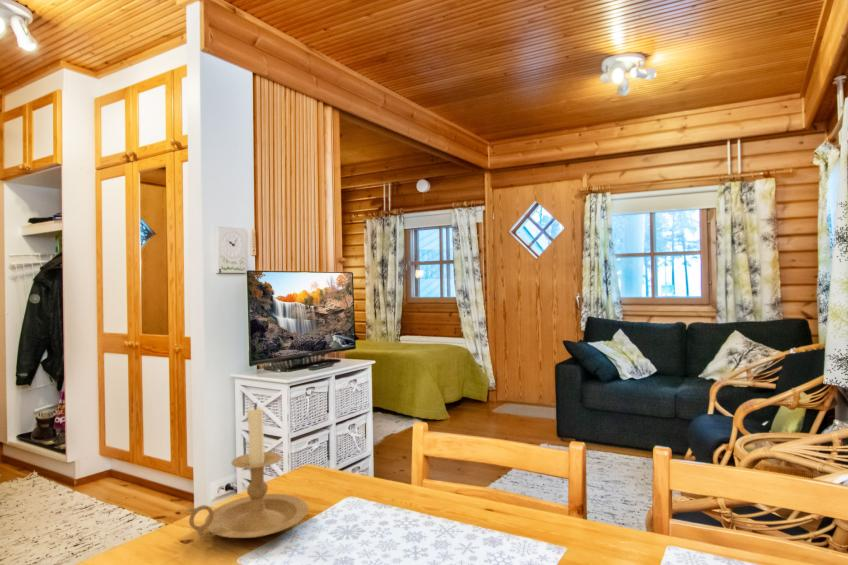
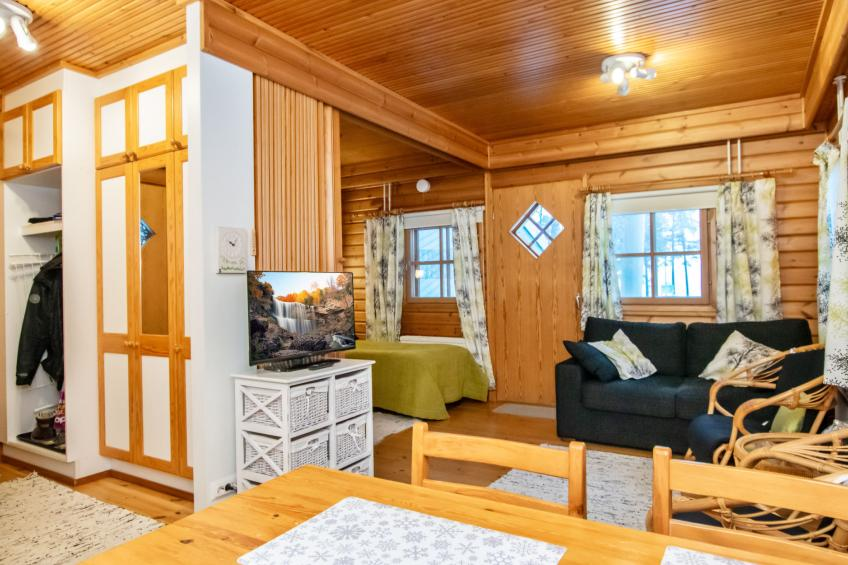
- candle holder (256, 464)
